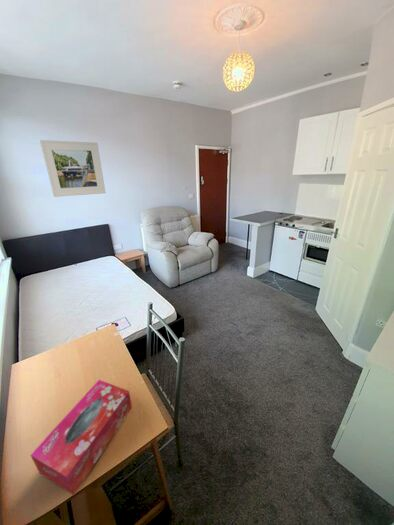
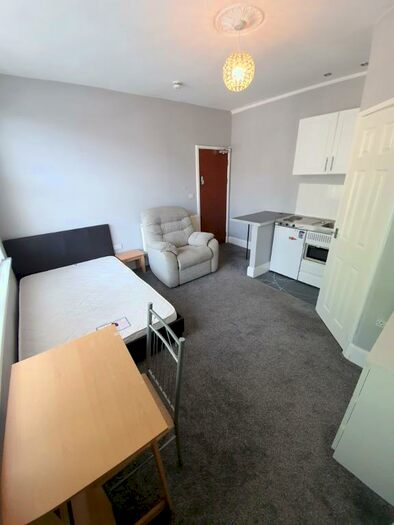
- tissue box (88, 428)
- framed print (75, 169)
